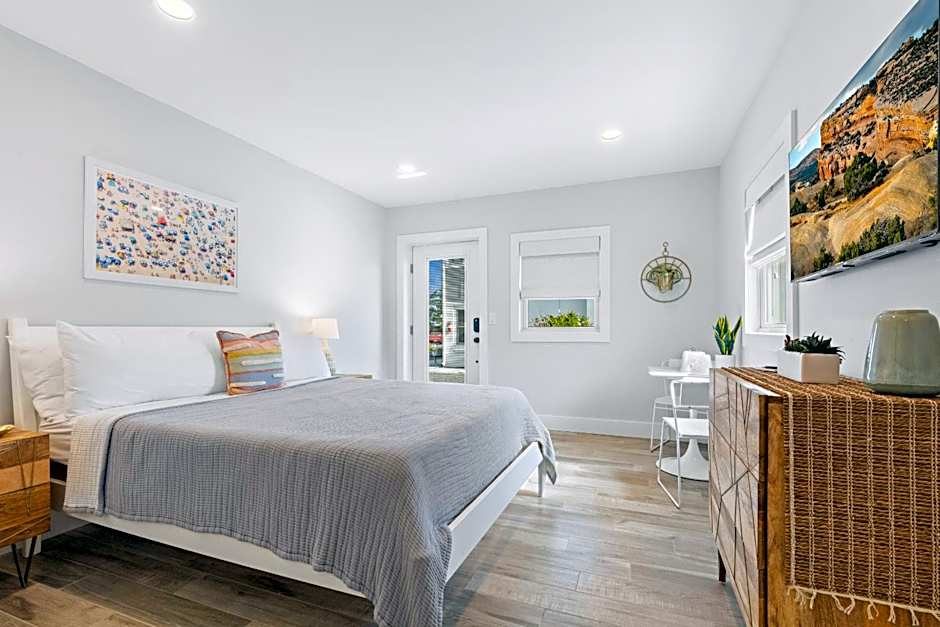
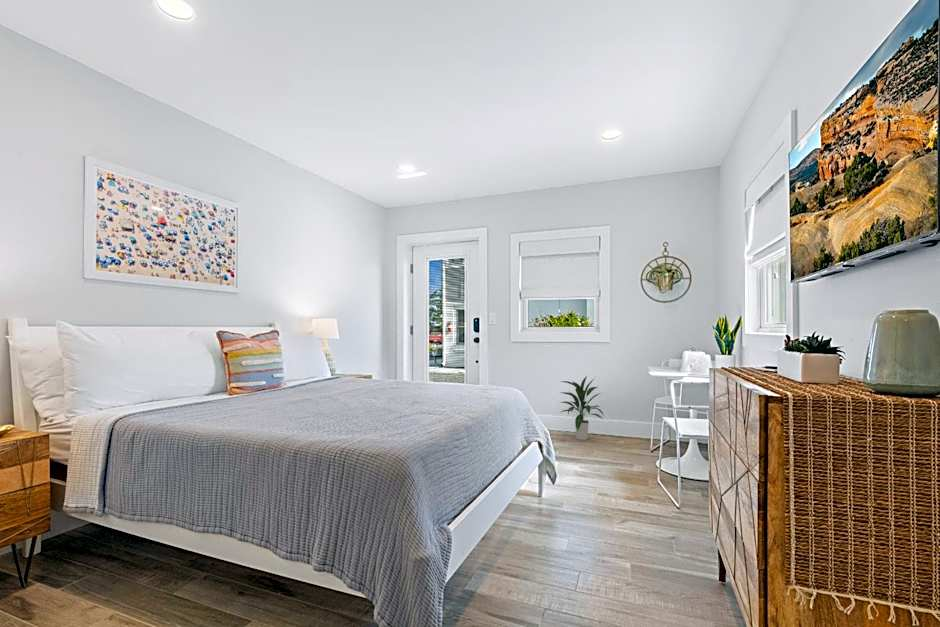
+ indoor plant (581, 406)
